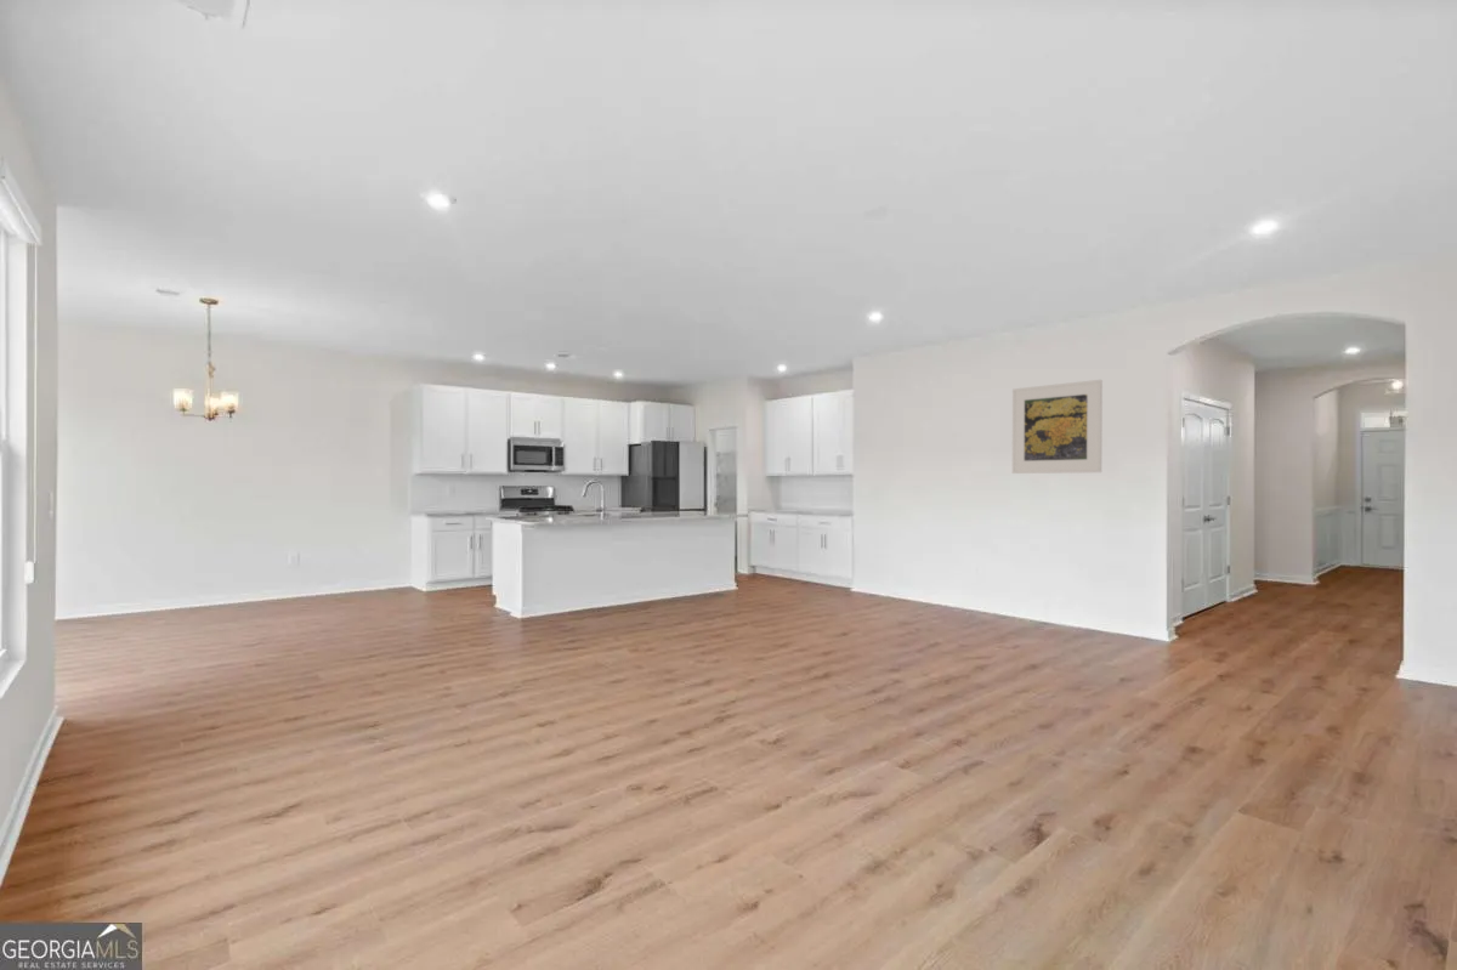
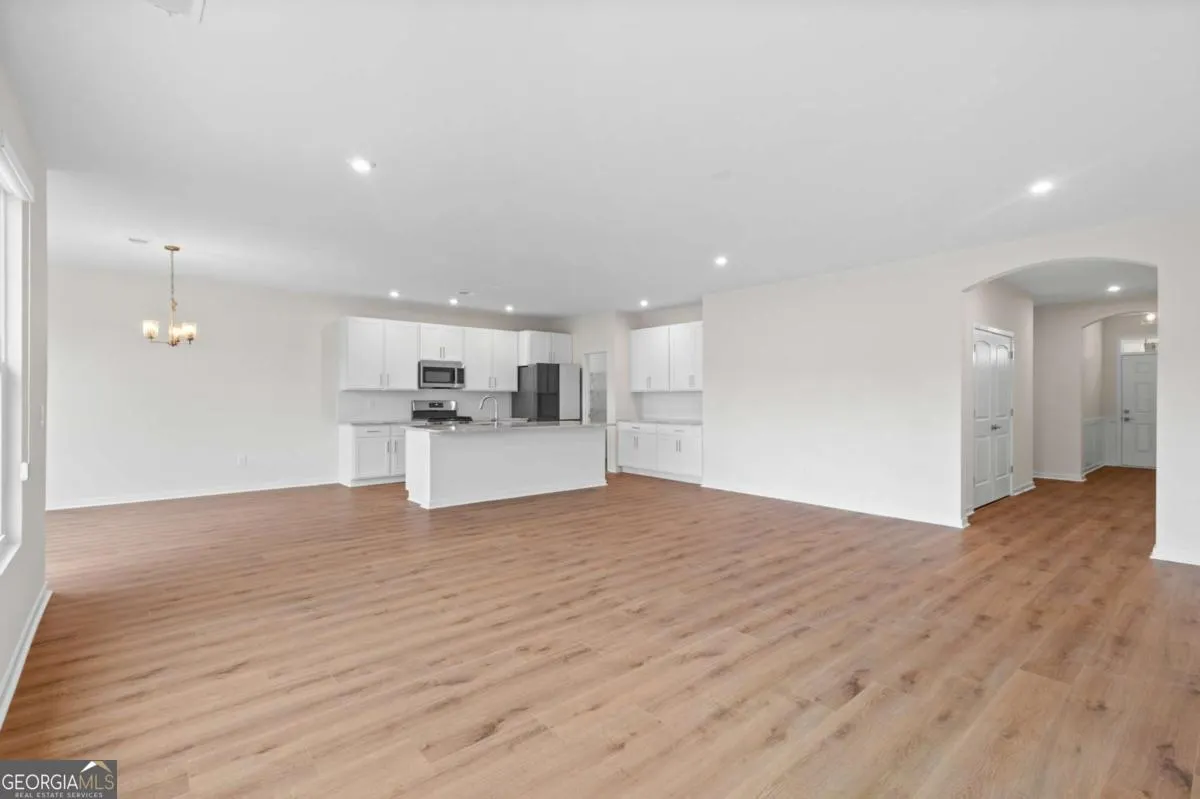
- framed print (1054, 429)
